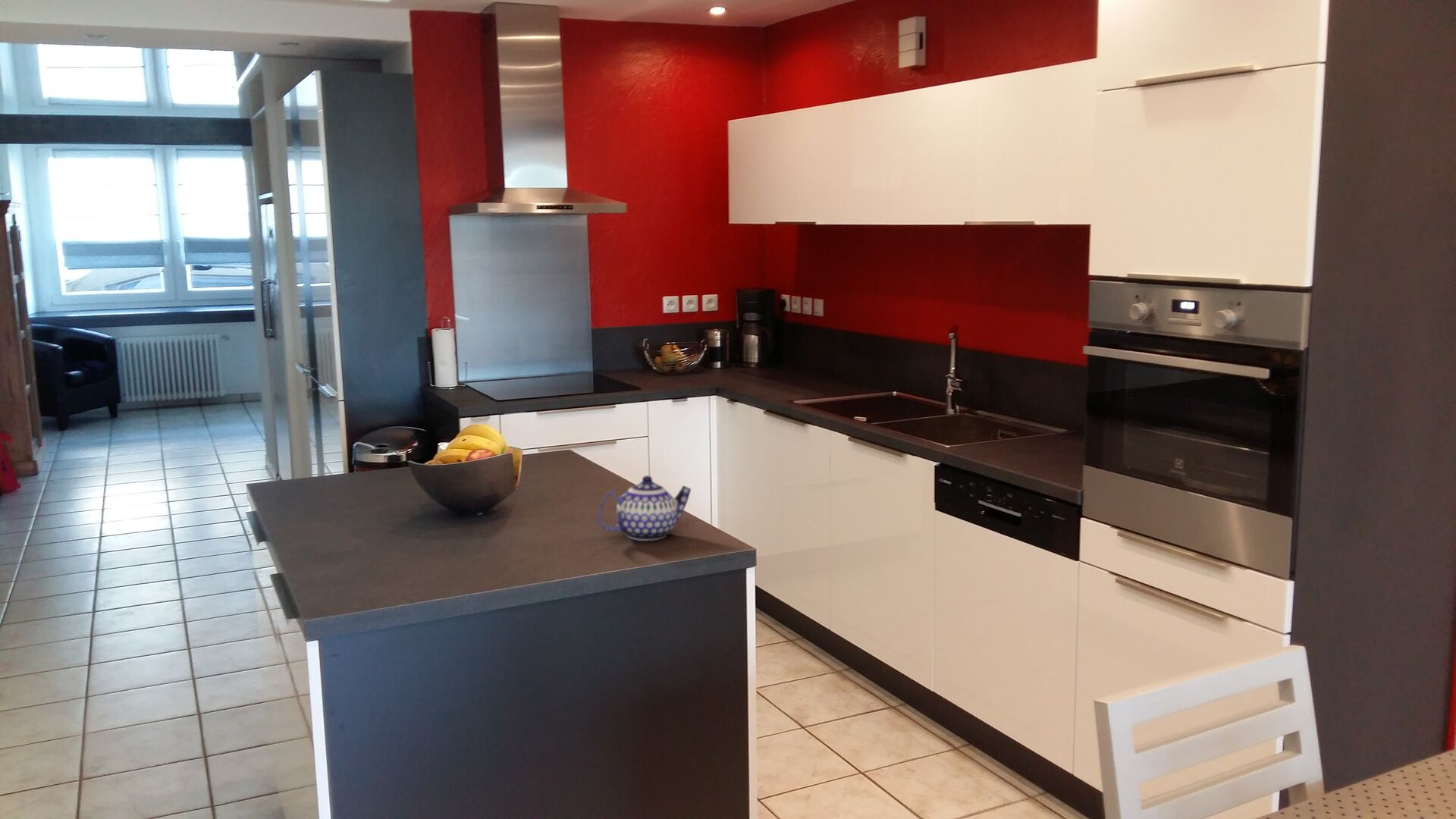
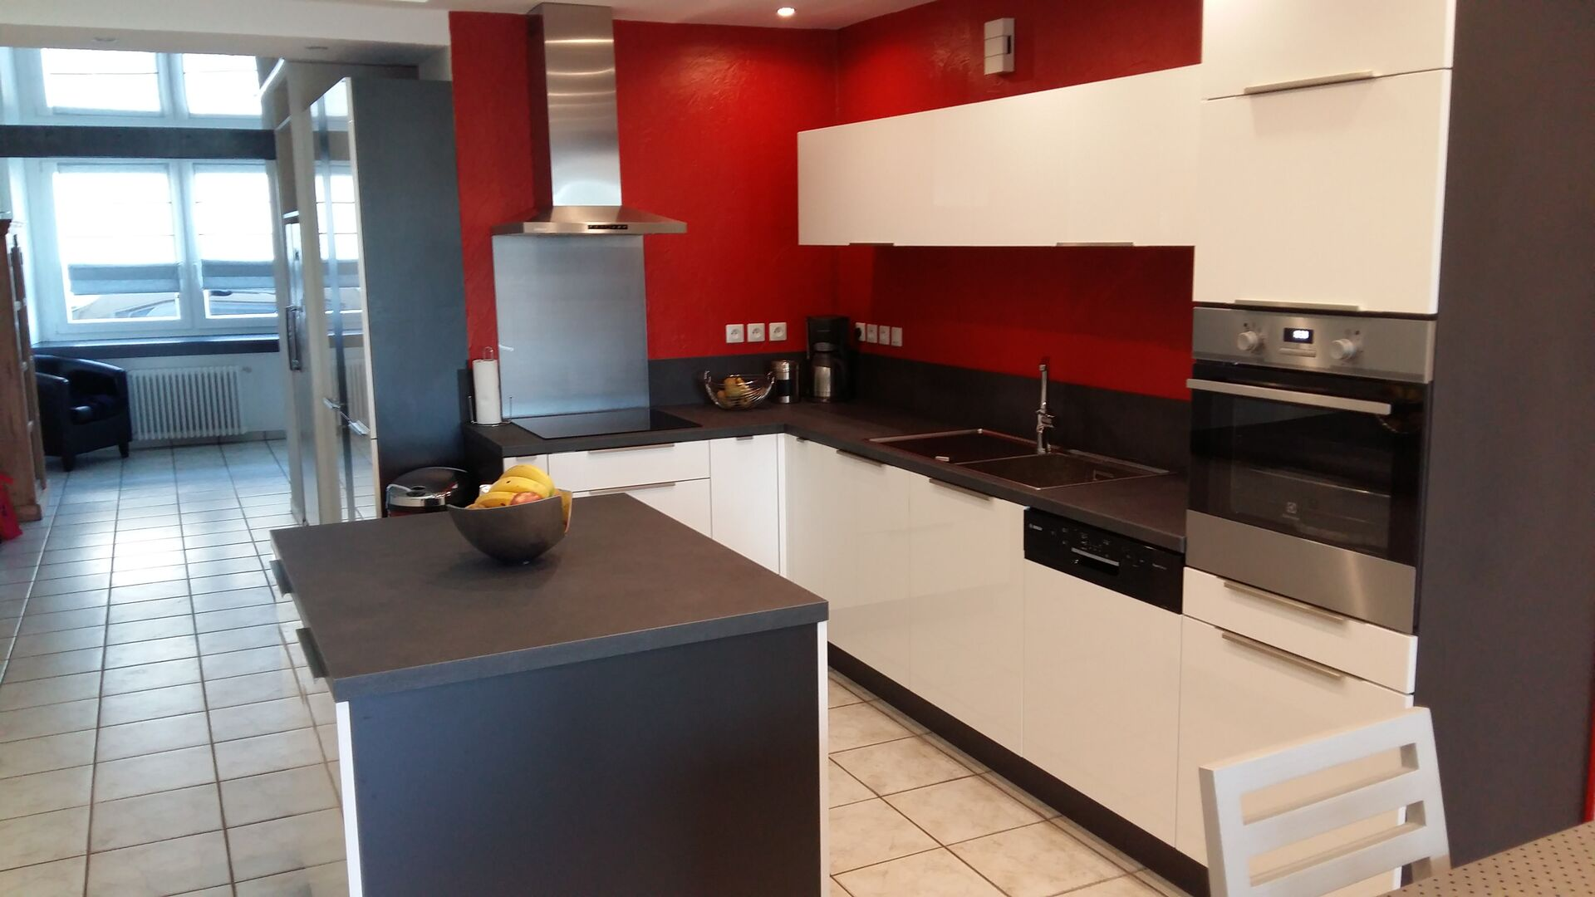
- teapot (645, 506)
